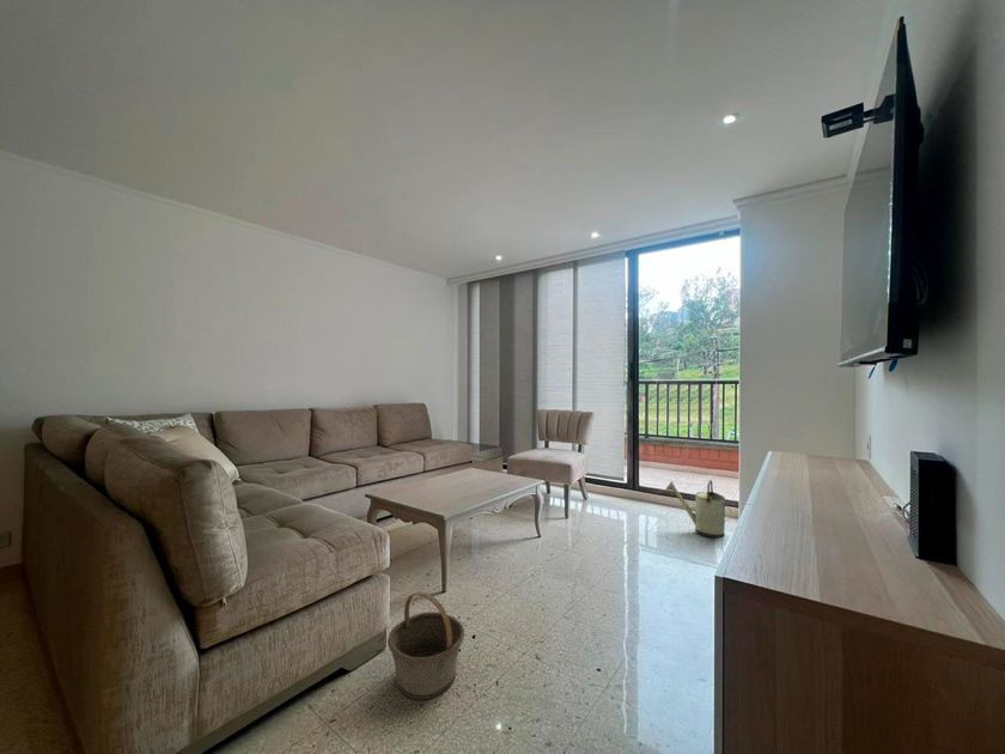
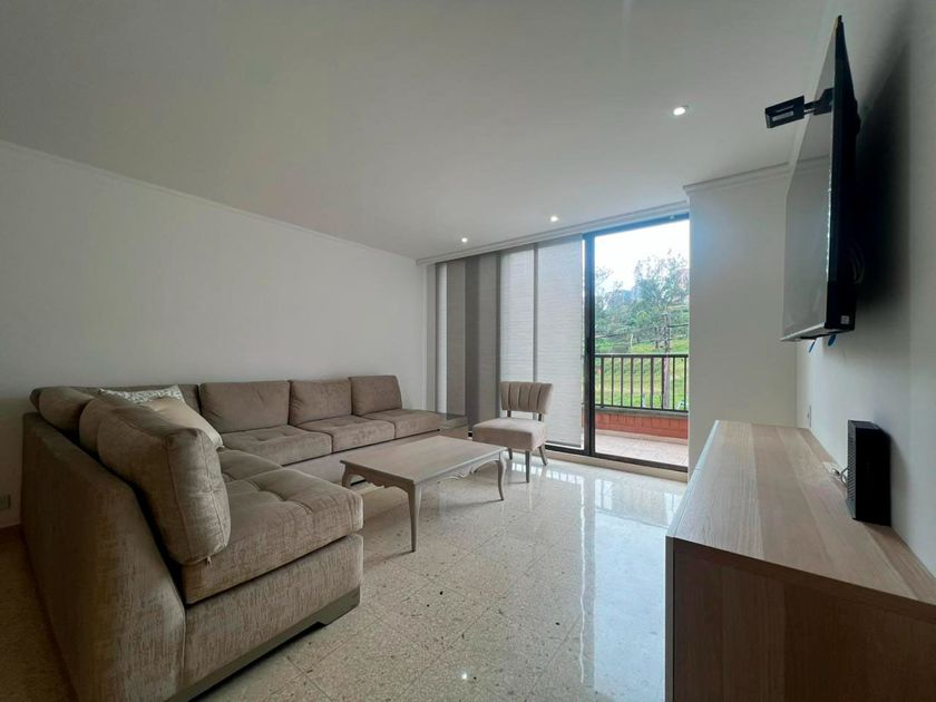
- watering can (696, 505)
- basket (426, 636)
